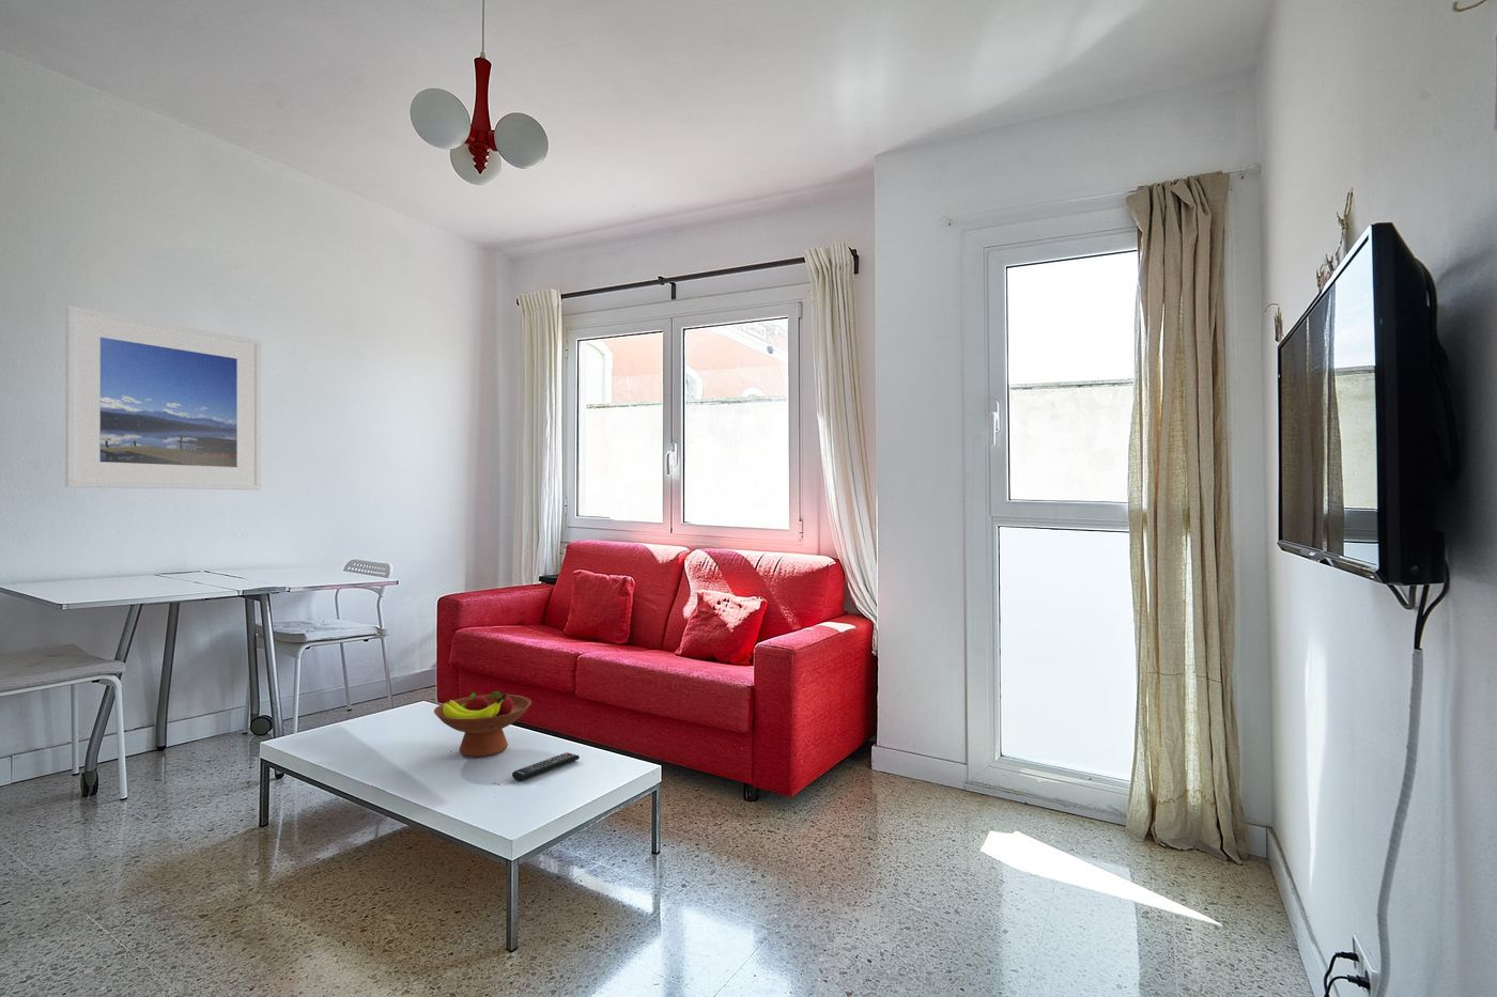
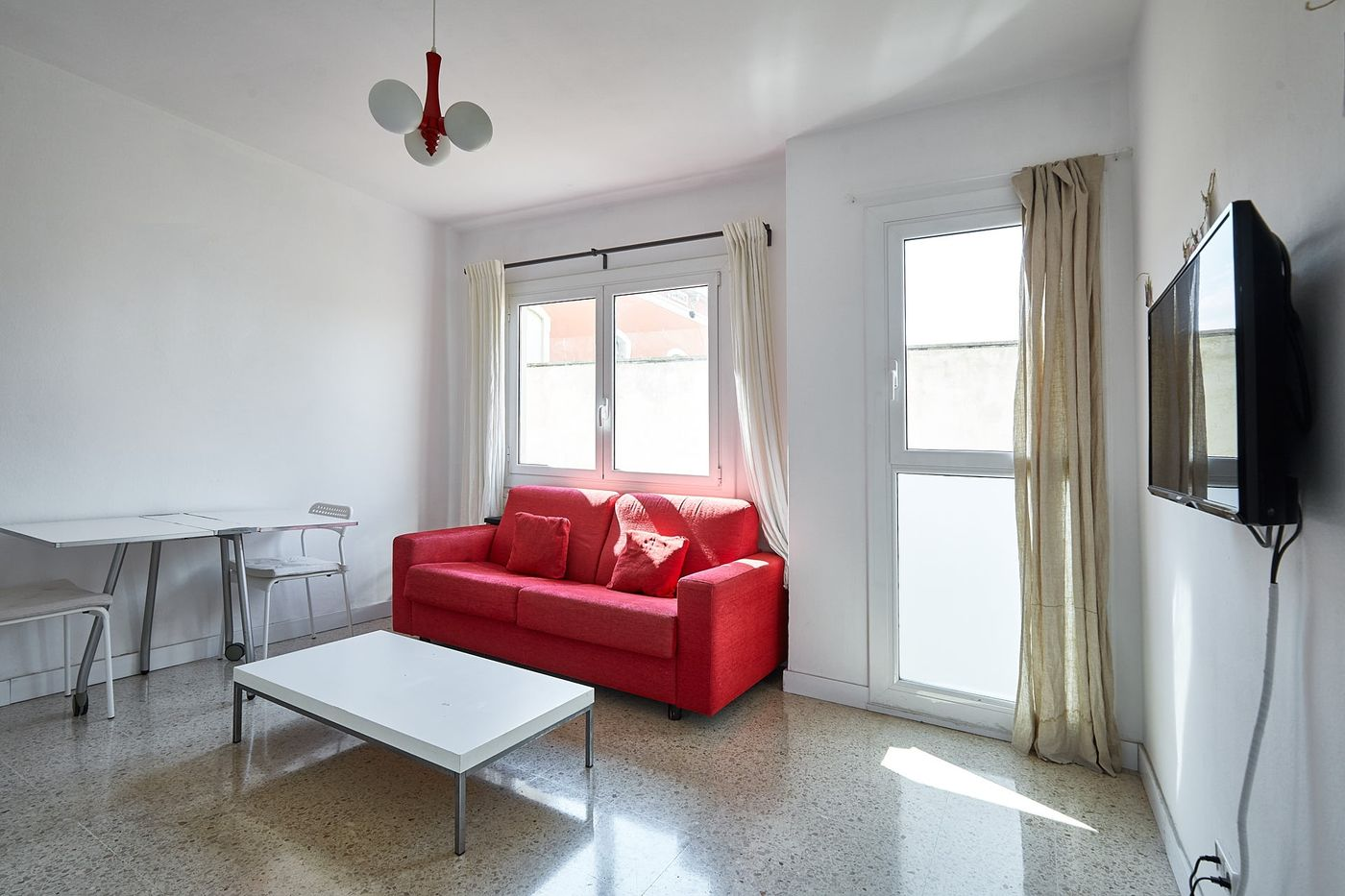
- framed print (173, 406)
- fruit bowl (483, 719)
- remote control (546, 766)
